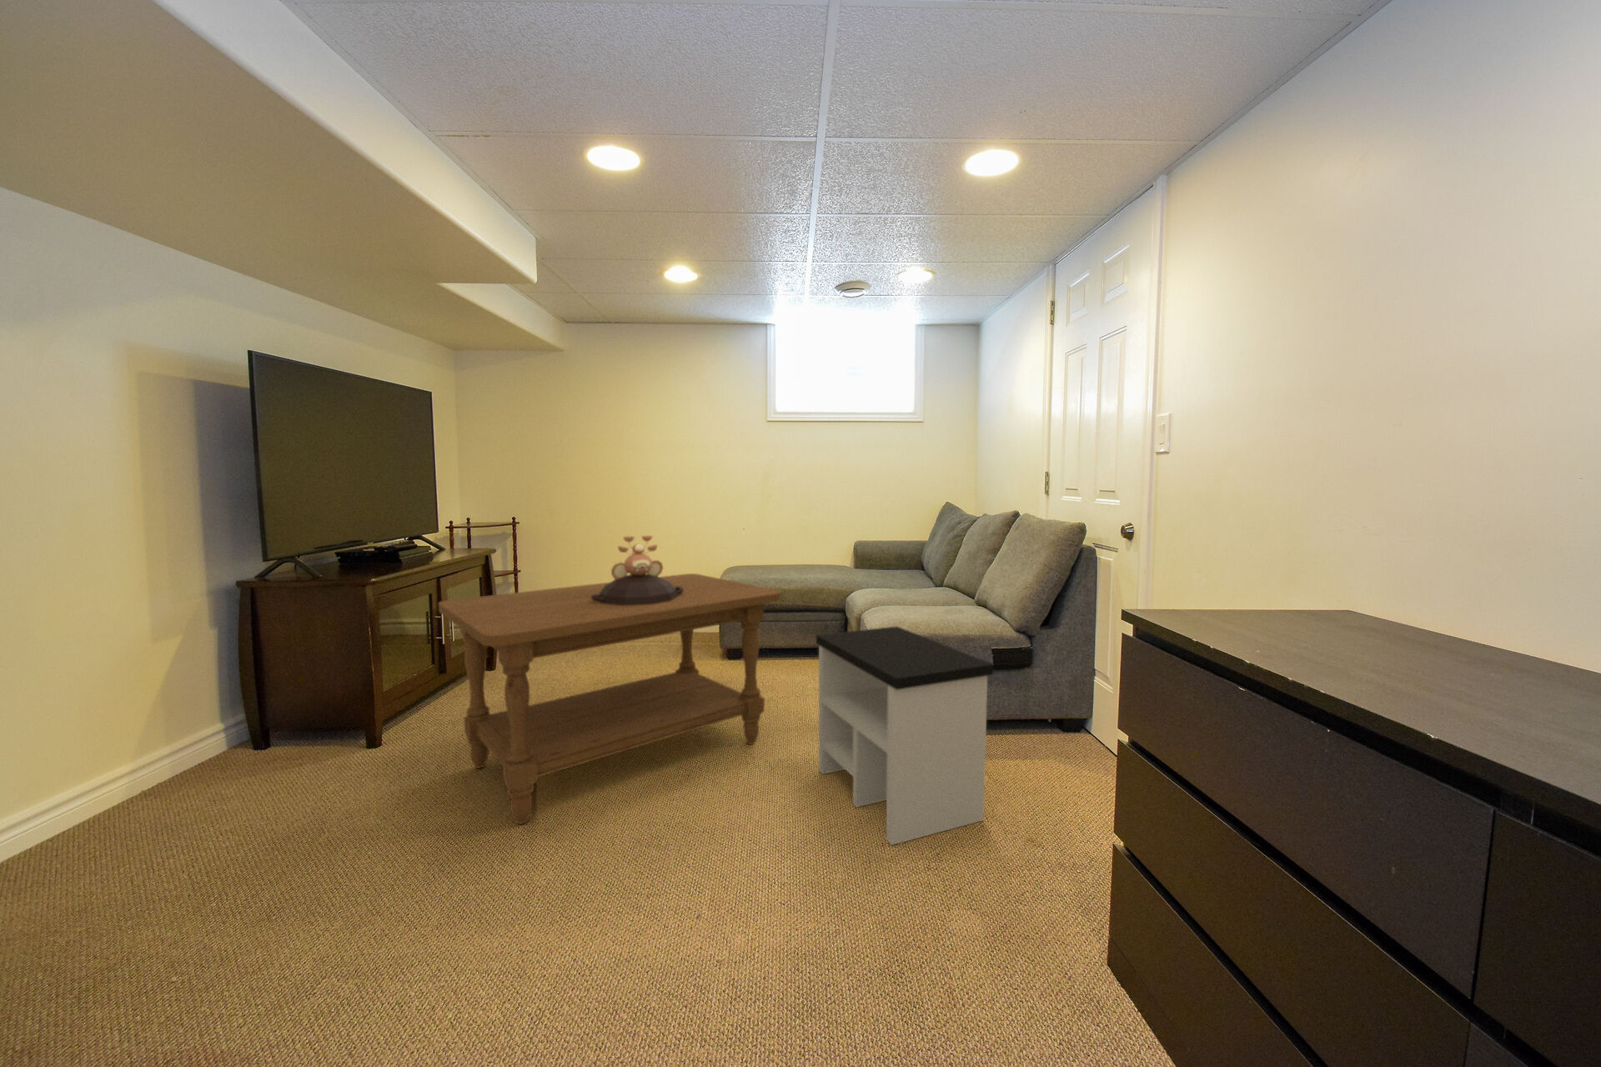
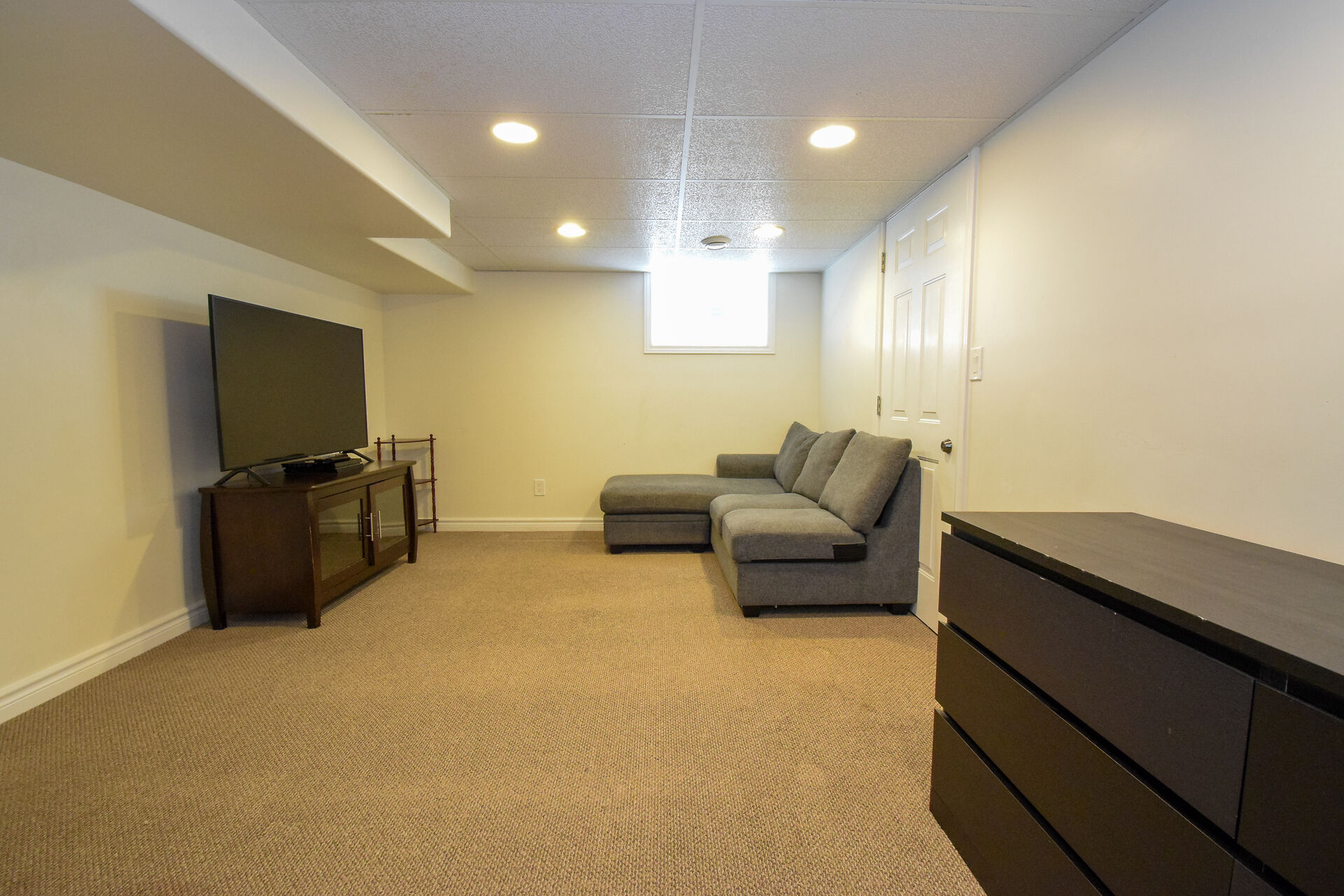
- side table (896, 722)
- decorative bowl (638, 566)
- coffee table (619, 685)
